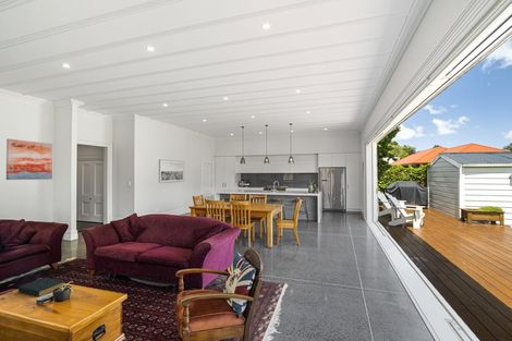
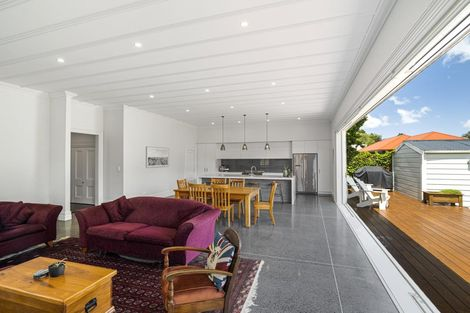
- wall art (31, 160)
- hardback book (41, 287)
